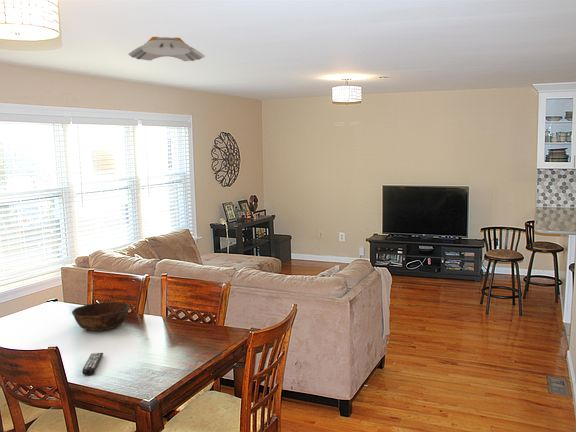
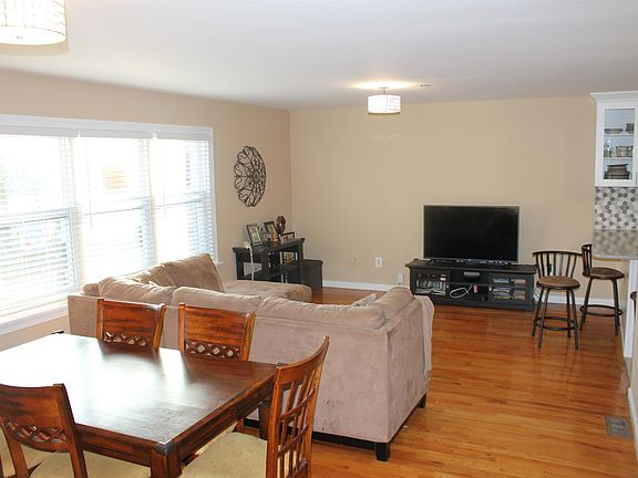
- remote control (93, 362)
- bowl (102, 317)
- ceiling light fixture (166, 47)
